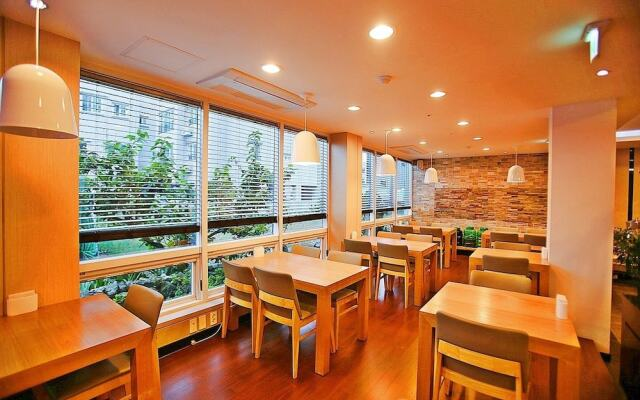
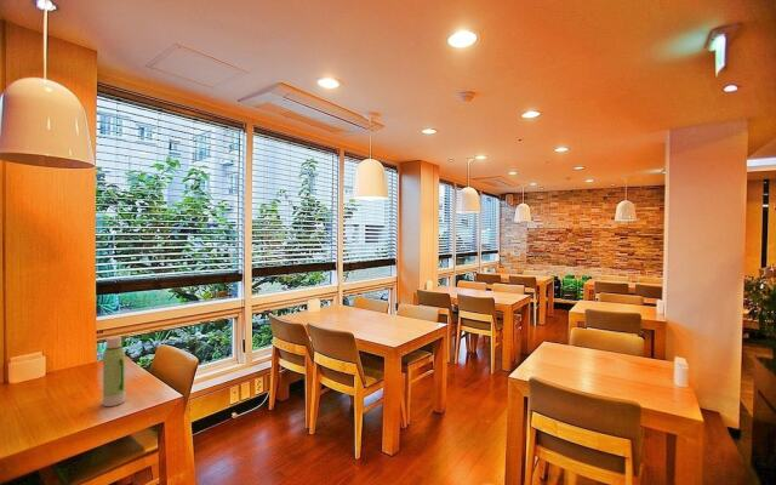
+ water bottle (114, 370)
